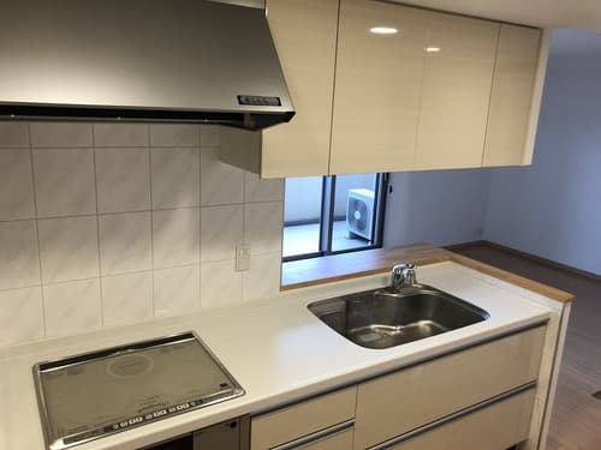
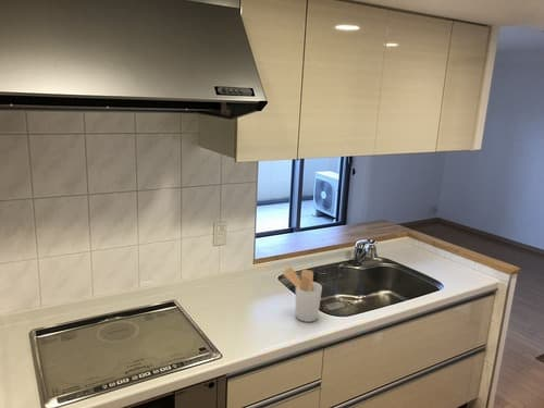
+ utensil holder (300, 293)
